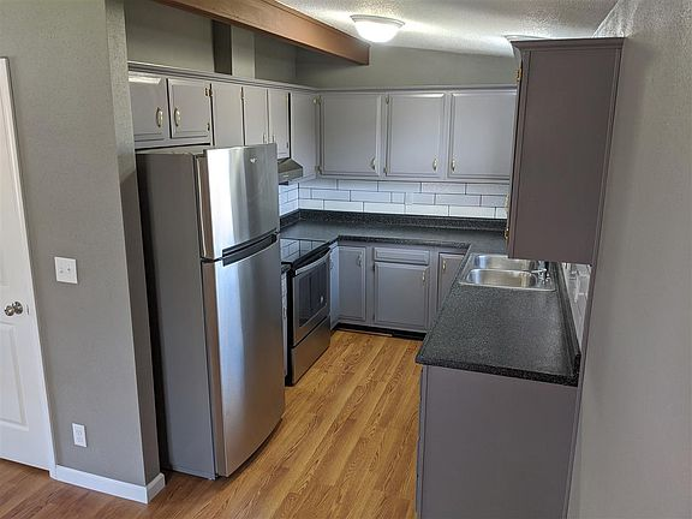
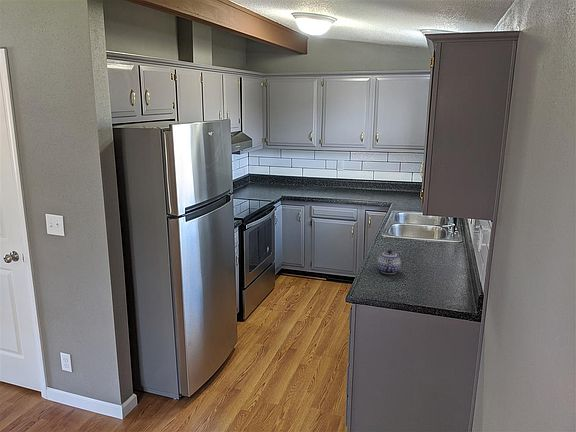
+ teapot (389, 261)
